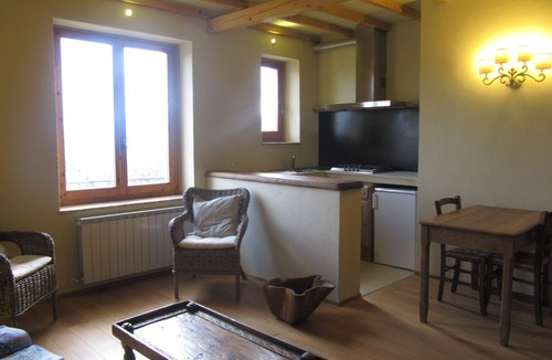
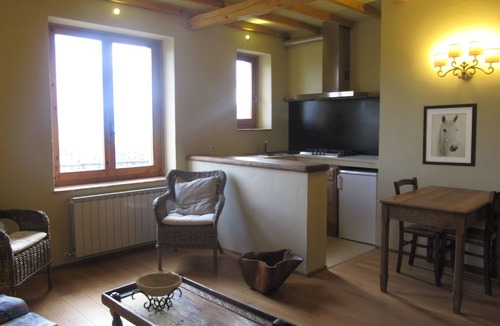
+ decorative bowl (159, 293)
+ wall art (448, 135)
